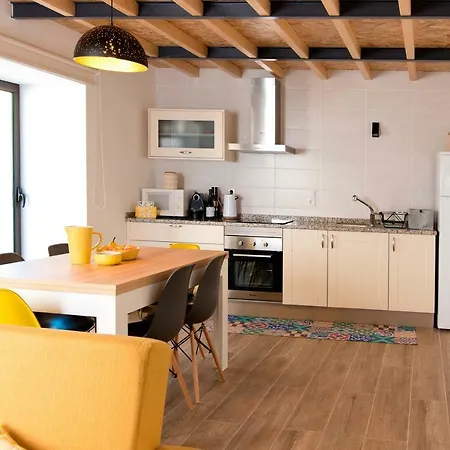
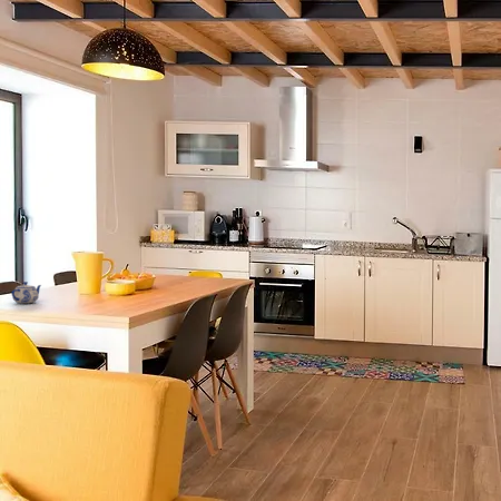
+ teapot (27, 292)
